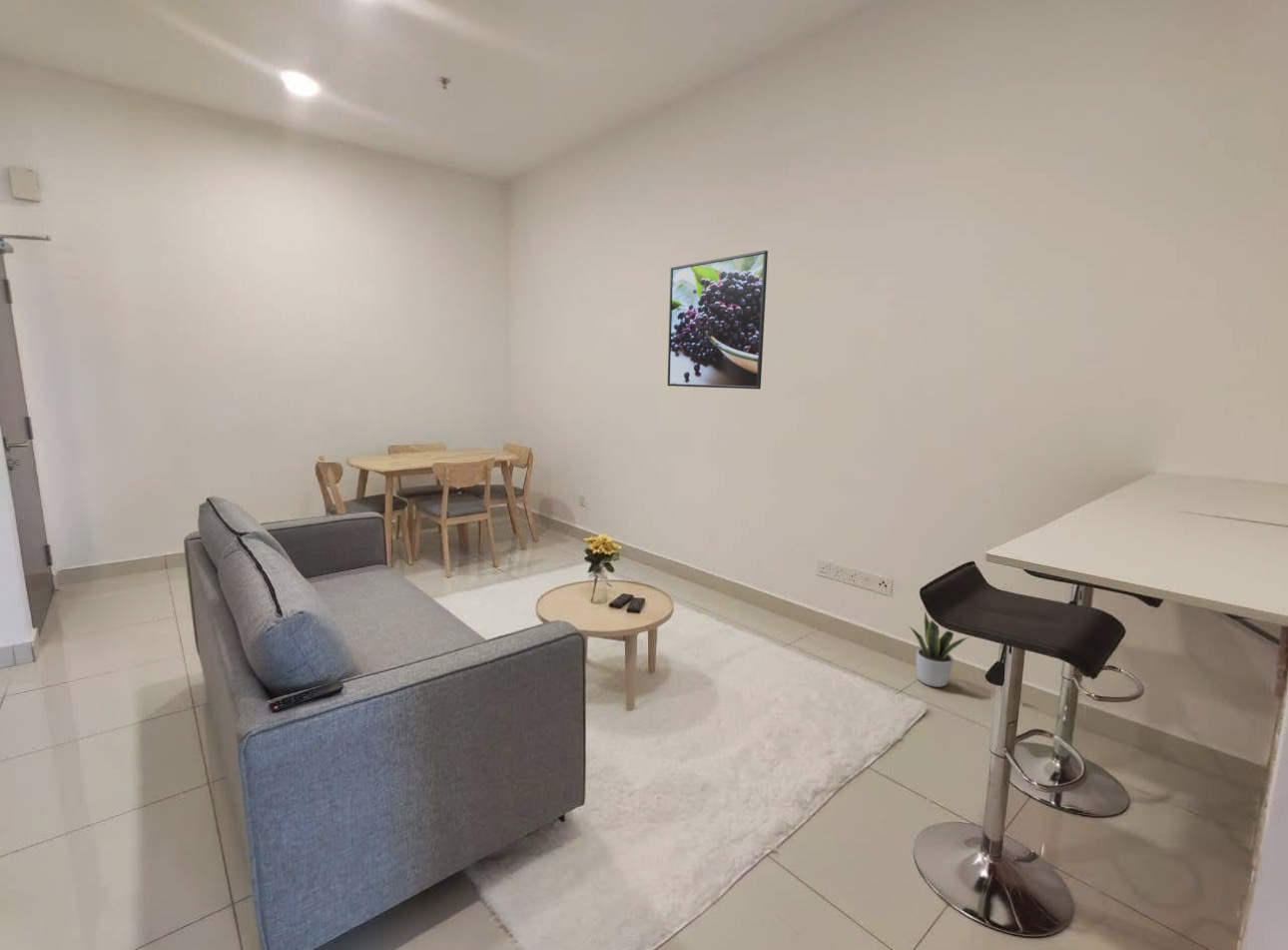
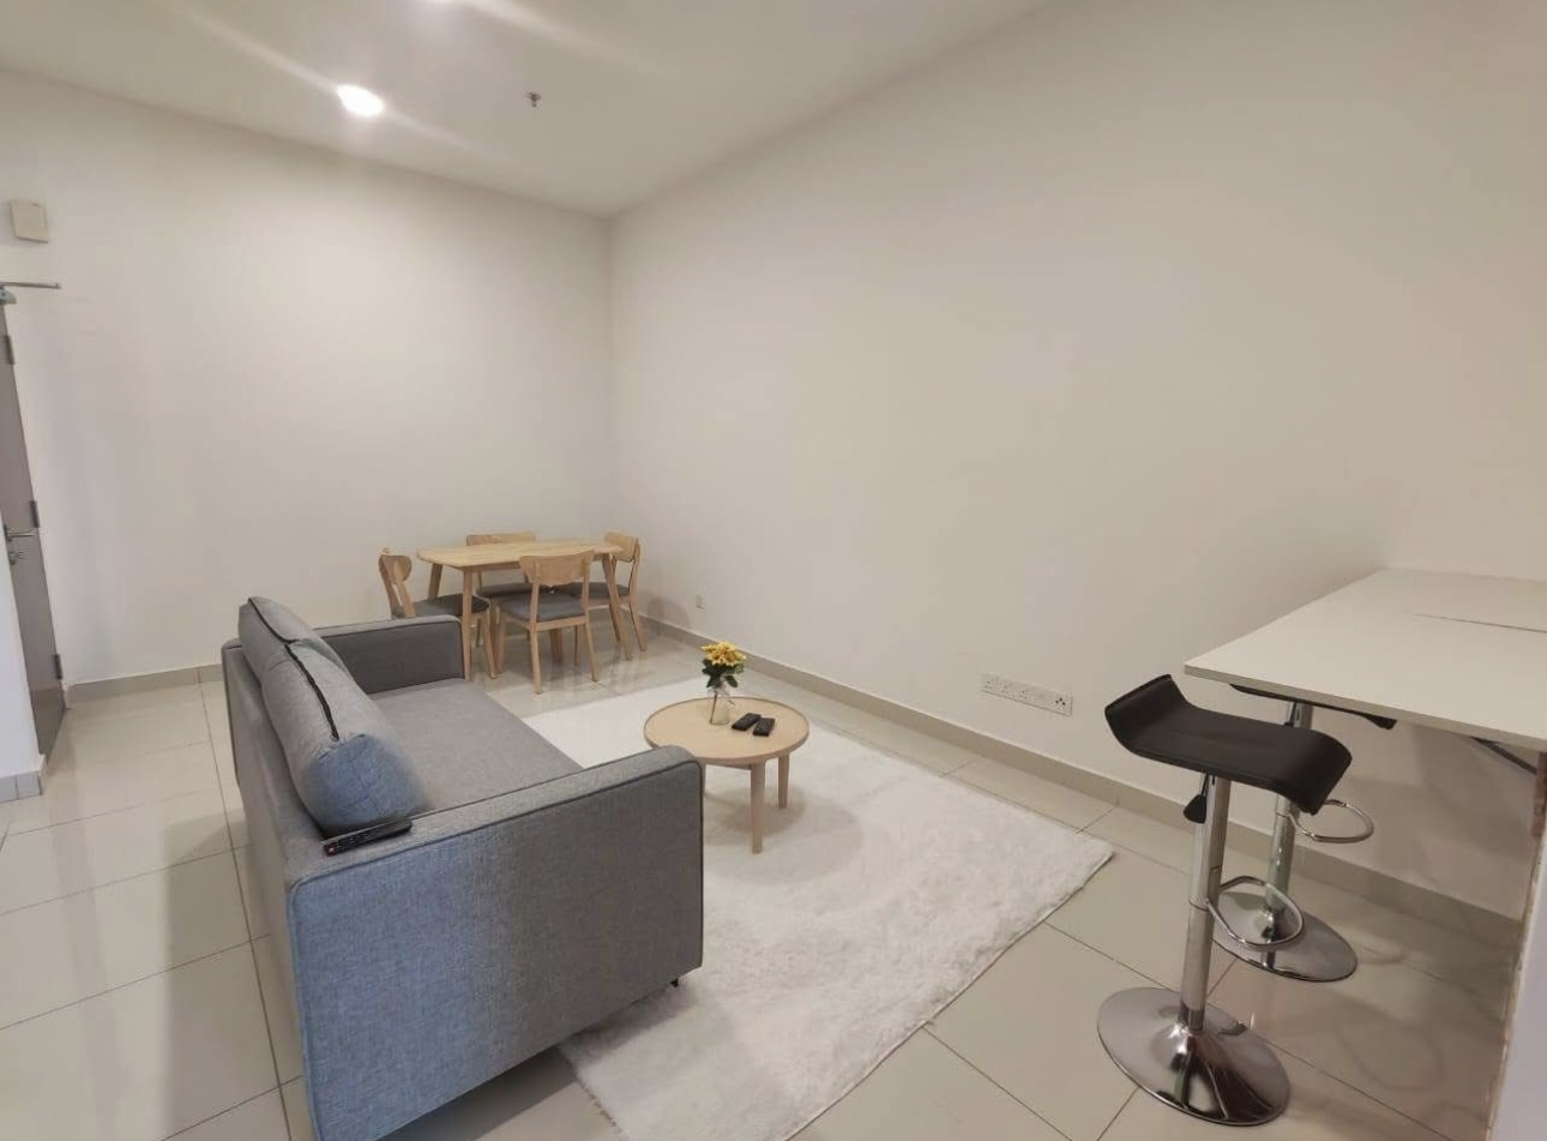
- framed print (713, 325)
- potted plant (937, 645)
